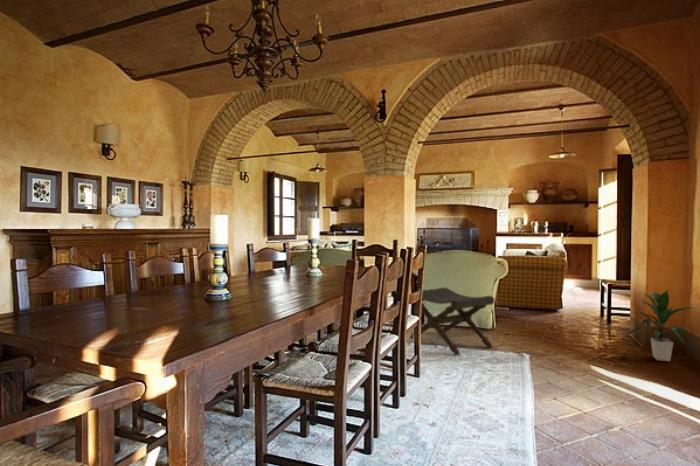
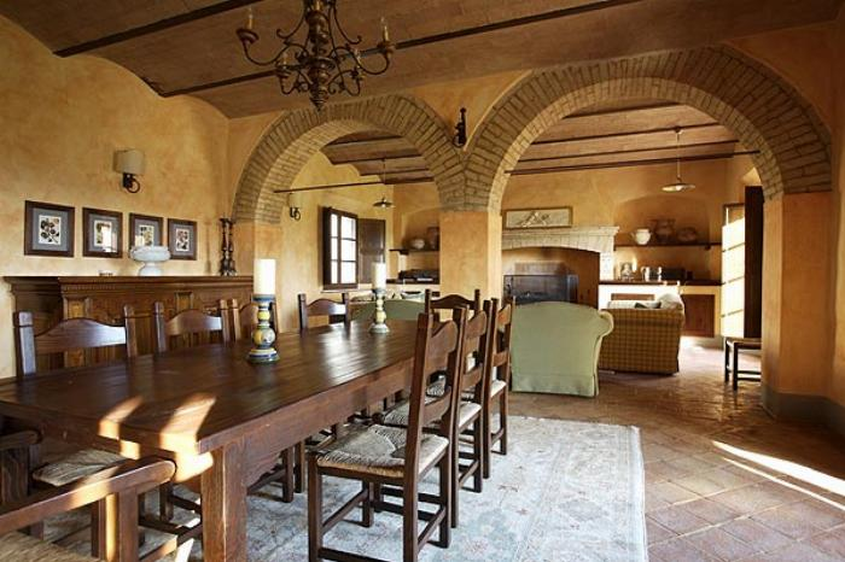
- footstool (449, 318)
- indoor plant (658, 323)
